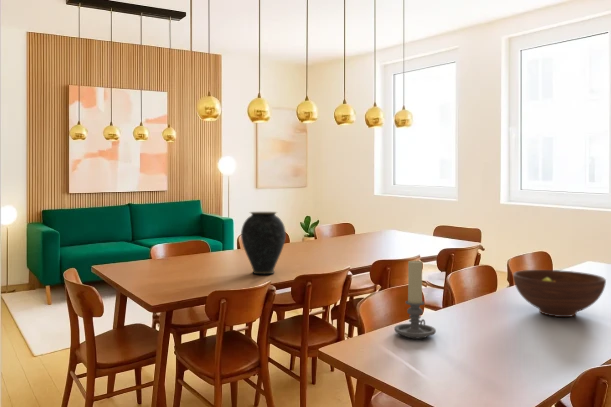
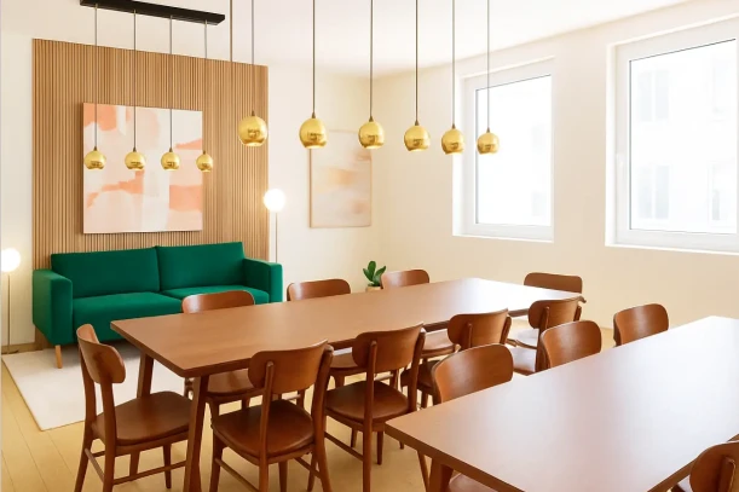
- candle holder (416, 296)
- vase (263, 242)
- fruit bowl (557, 295)
